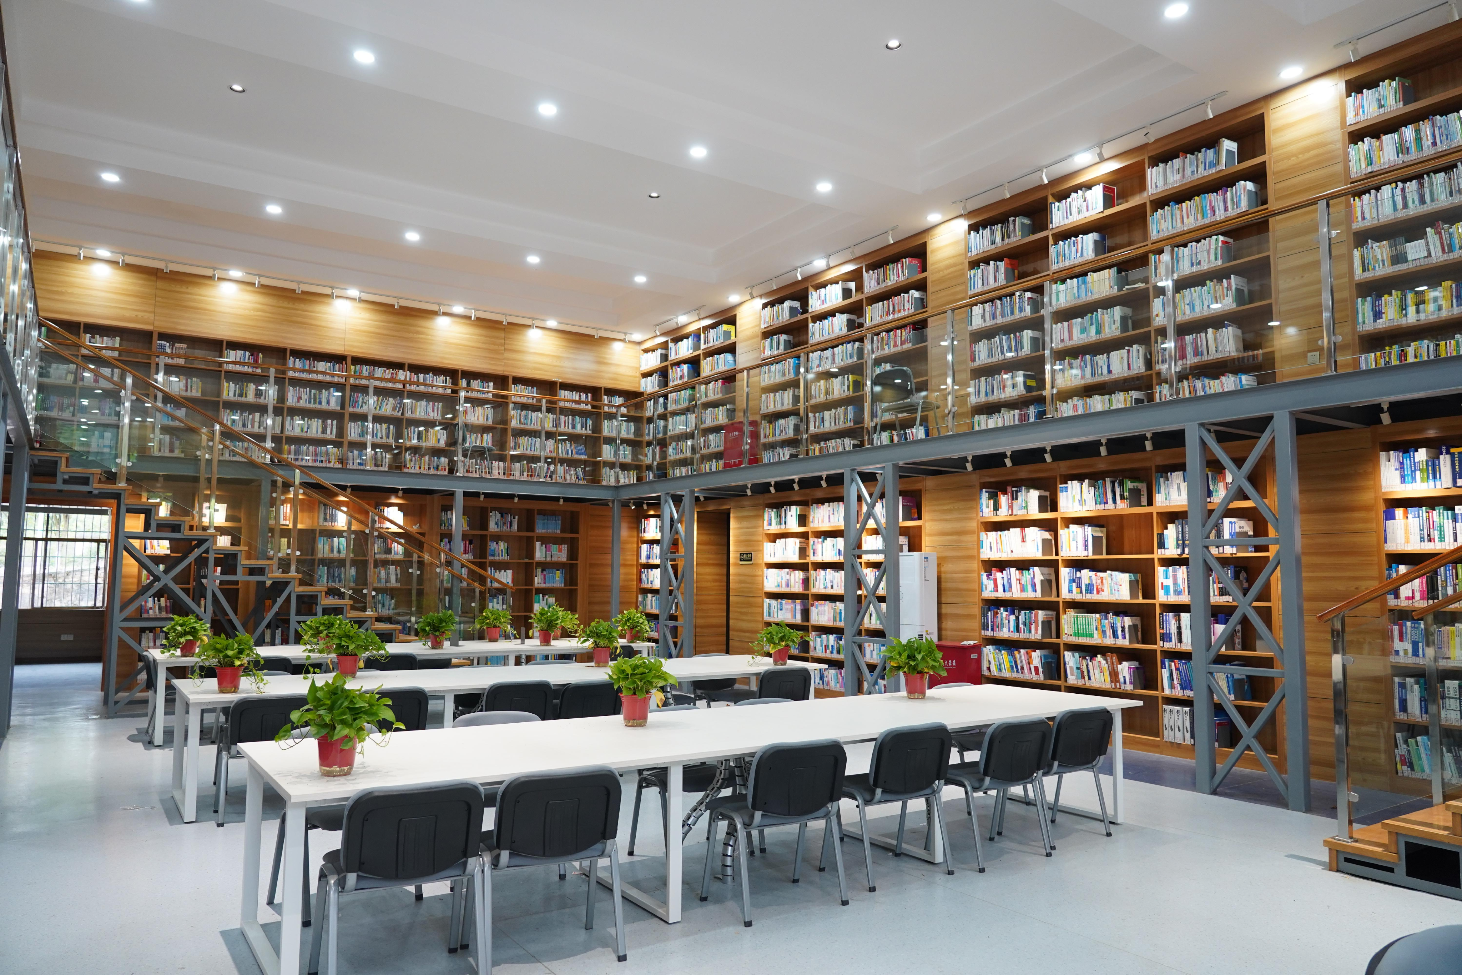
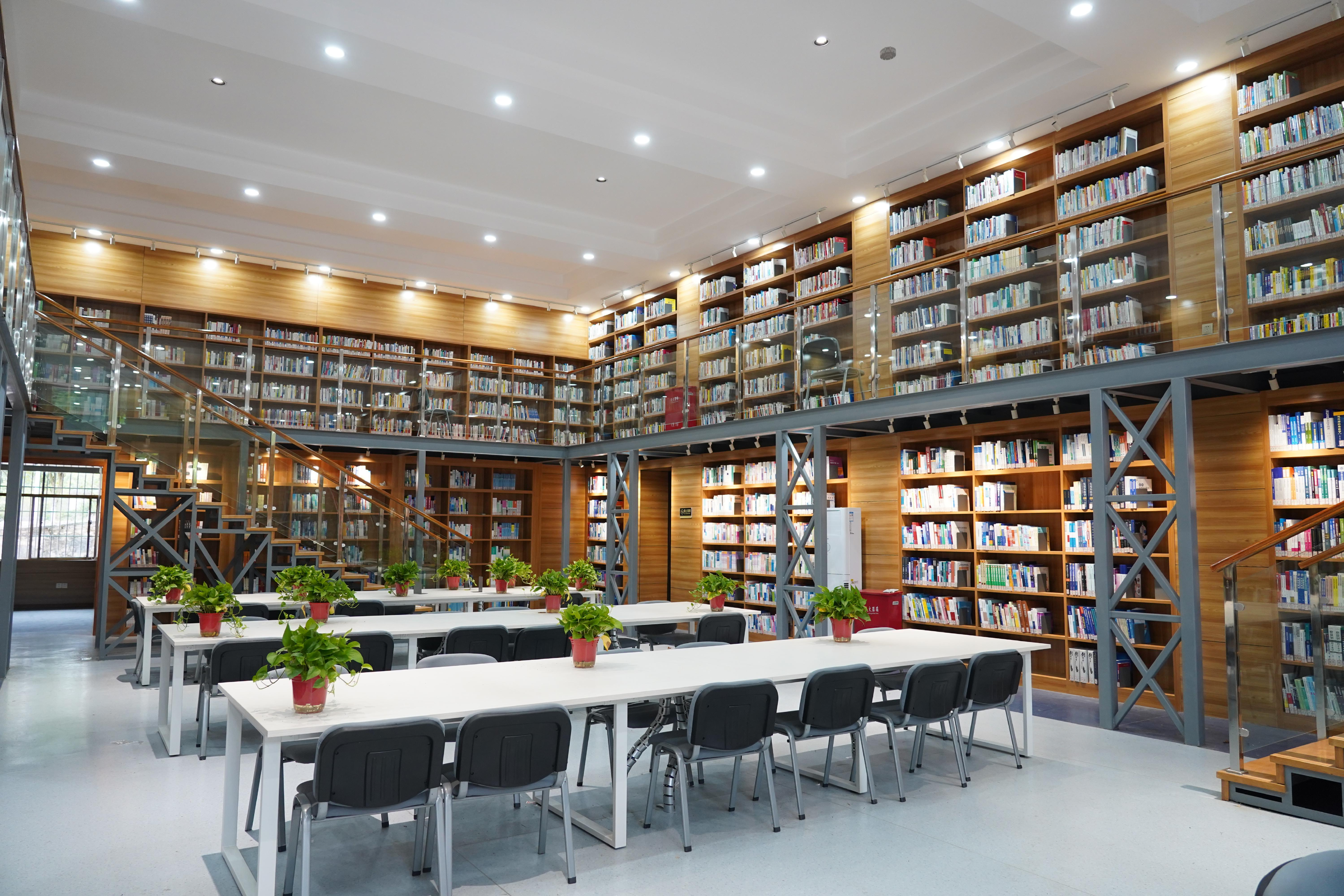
+ smoke detector (888, 53)
